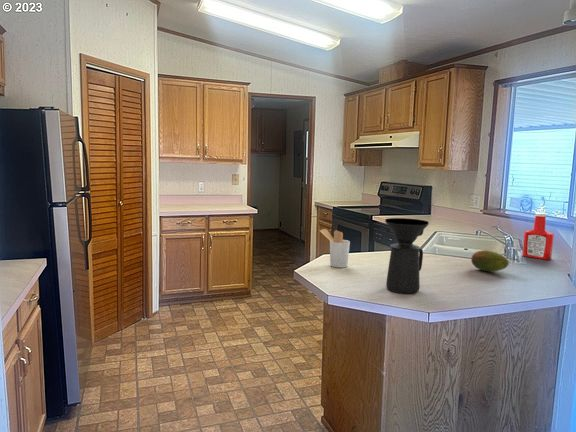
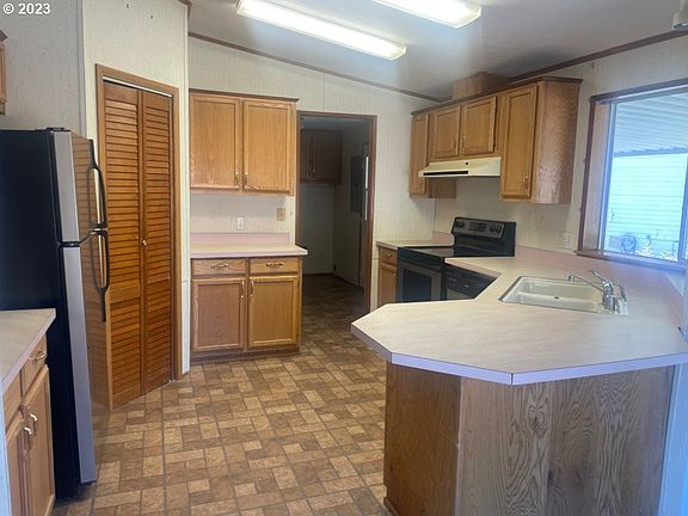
- utensil holder (334, 246)
- soap bottle (538, 235)
- coffee maker (404, 255)
- fruit (489, 260)
